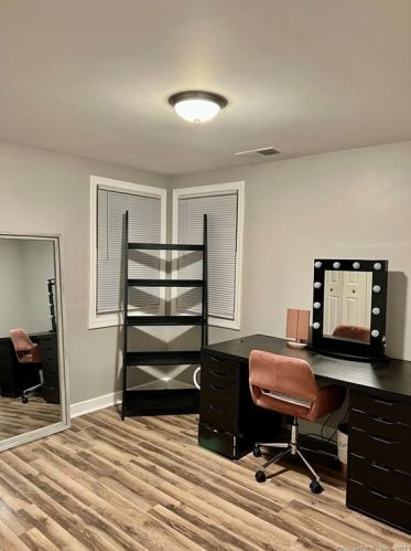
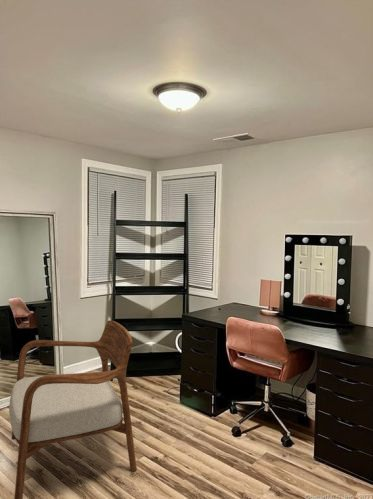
+ armchair (70, 393)
